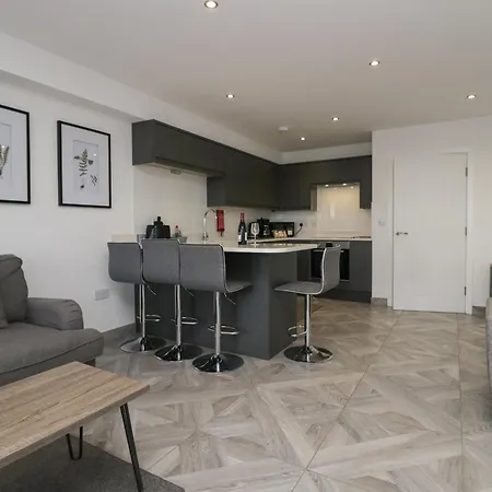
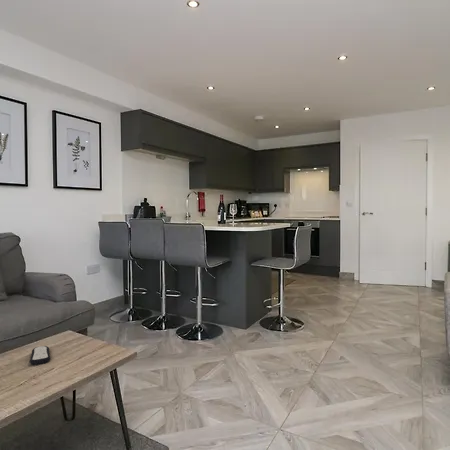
+ remote control (40, 354)
